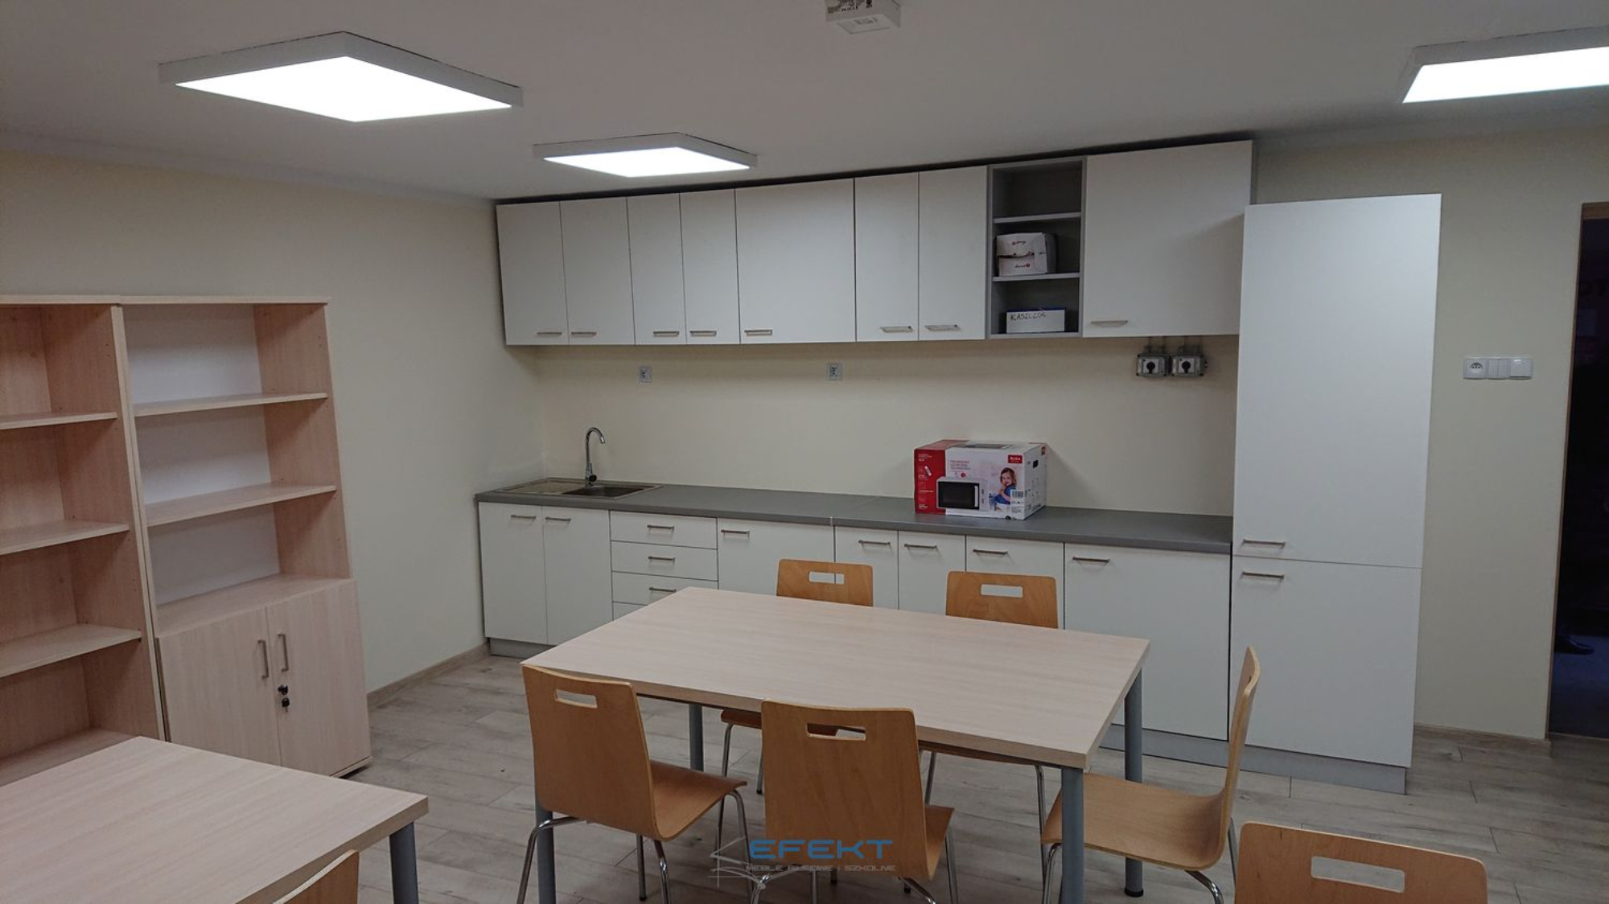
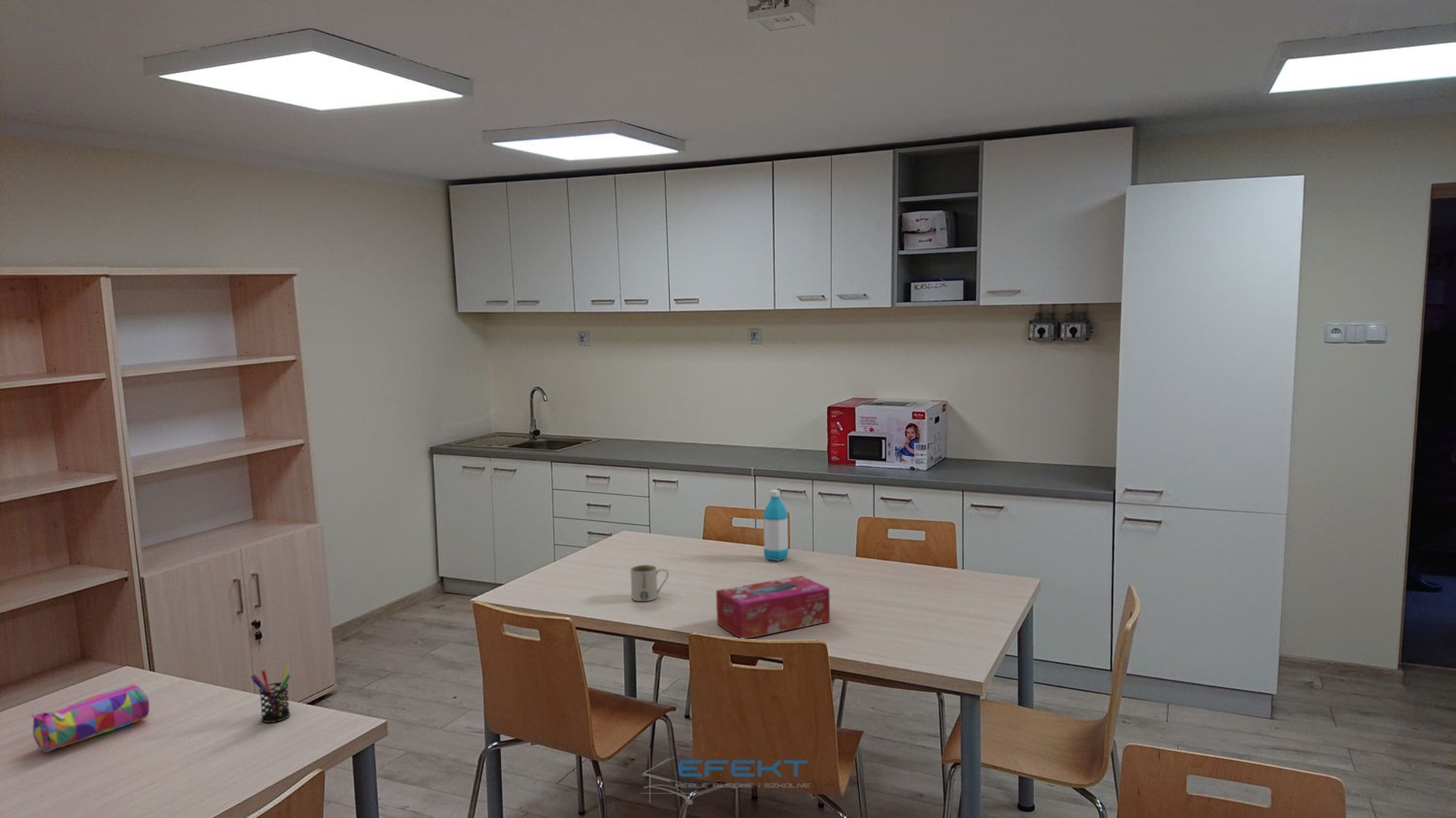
+ tissue box (772, 605)
+ pen holder (275, 692)
+ mug (649, 582)
+ water bottle (775, 525)
+ pencil case (91, 716)
